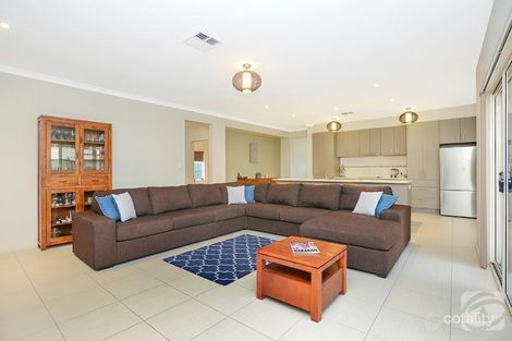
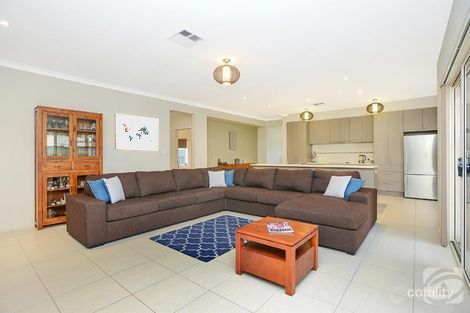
+ wall art (138, 133)
